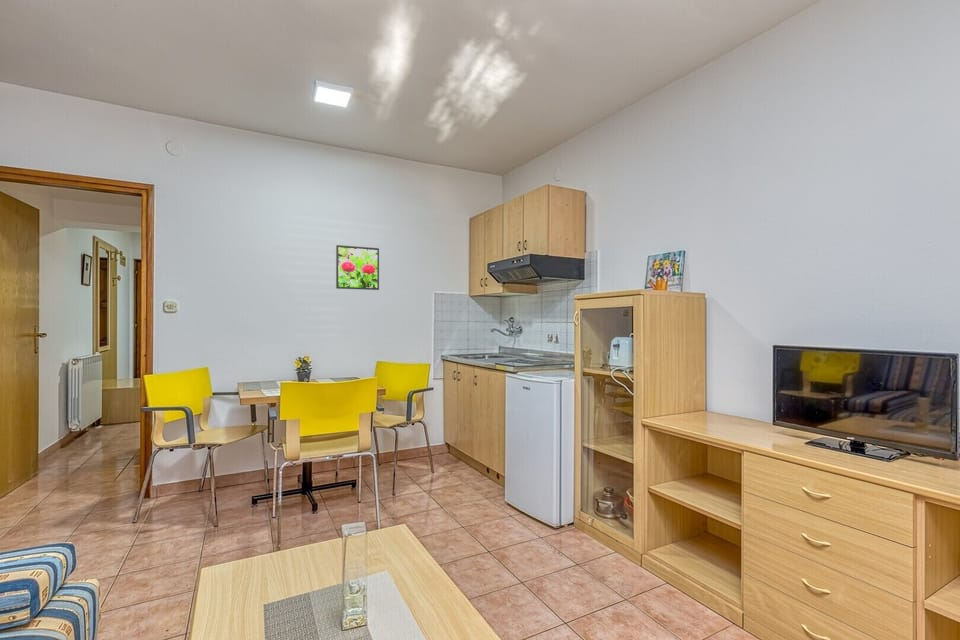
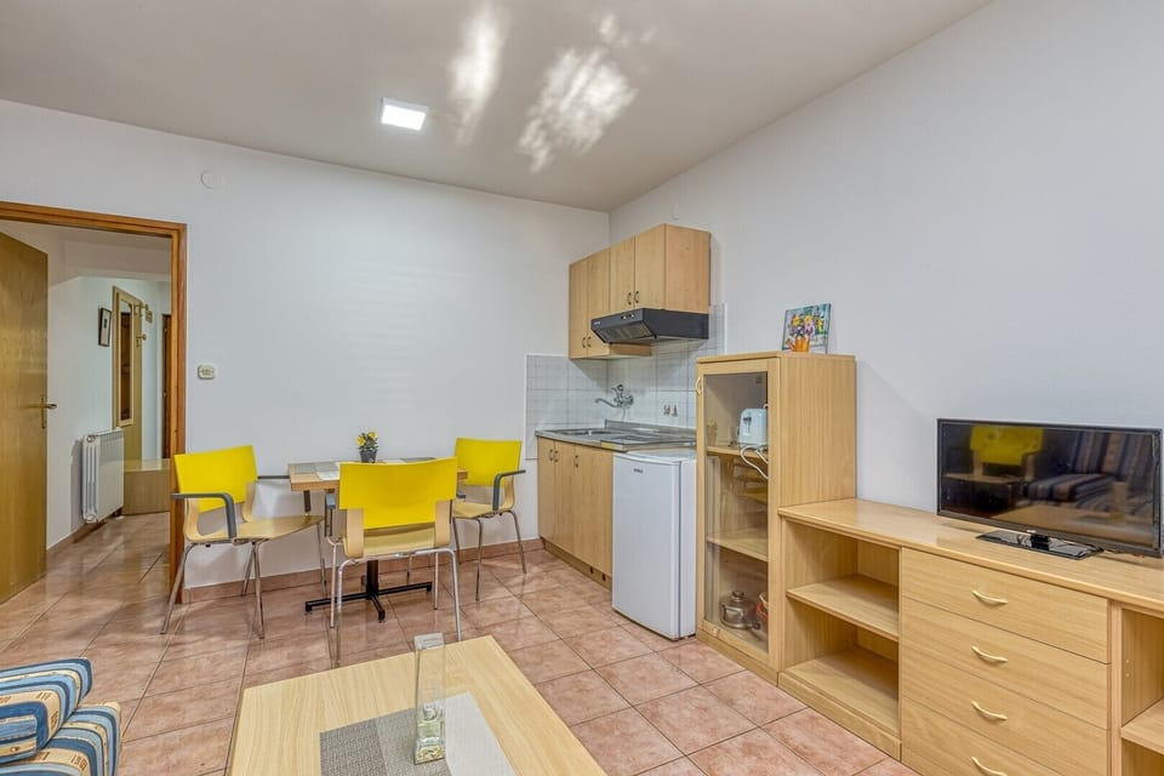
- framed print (358, 268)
